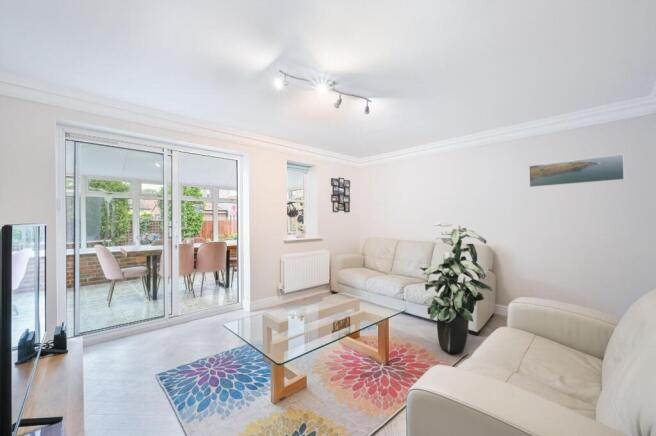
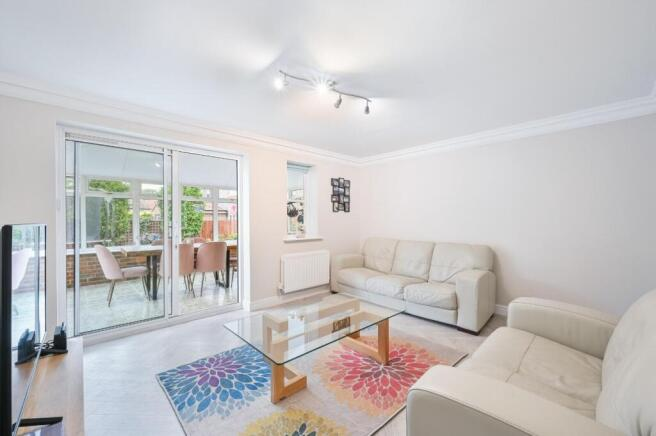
- indoor plant (451, 285)
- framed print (572, 172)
